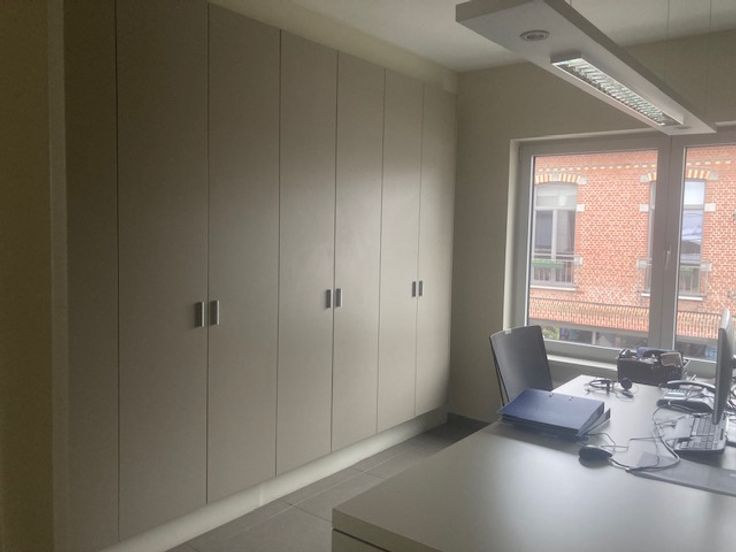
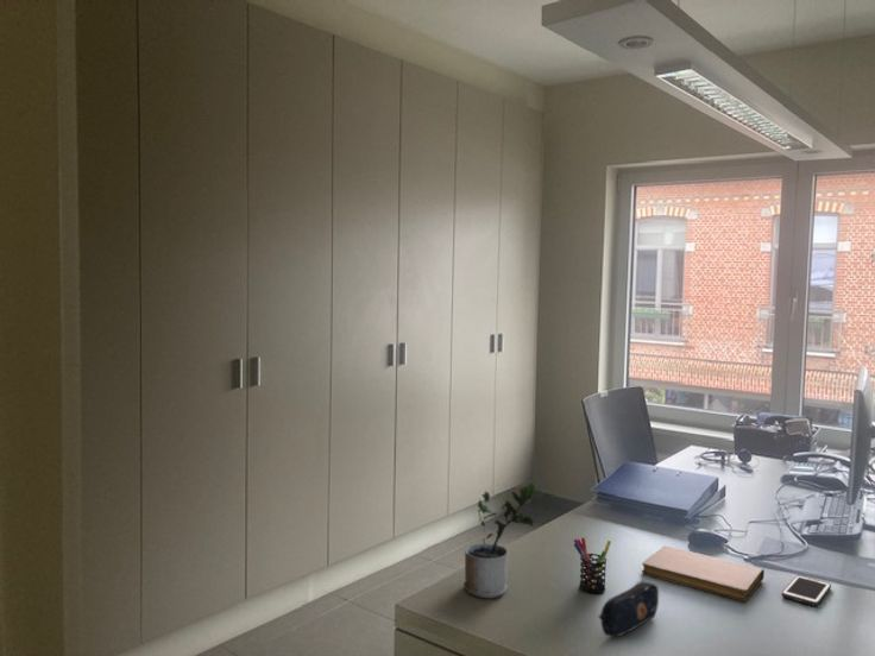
+ potted plant (497, 538)
+ cell phone (806, 589)
+ notebook (701, 570)
+ pen holder (593, 563)
+ pencil case (631, 608)
